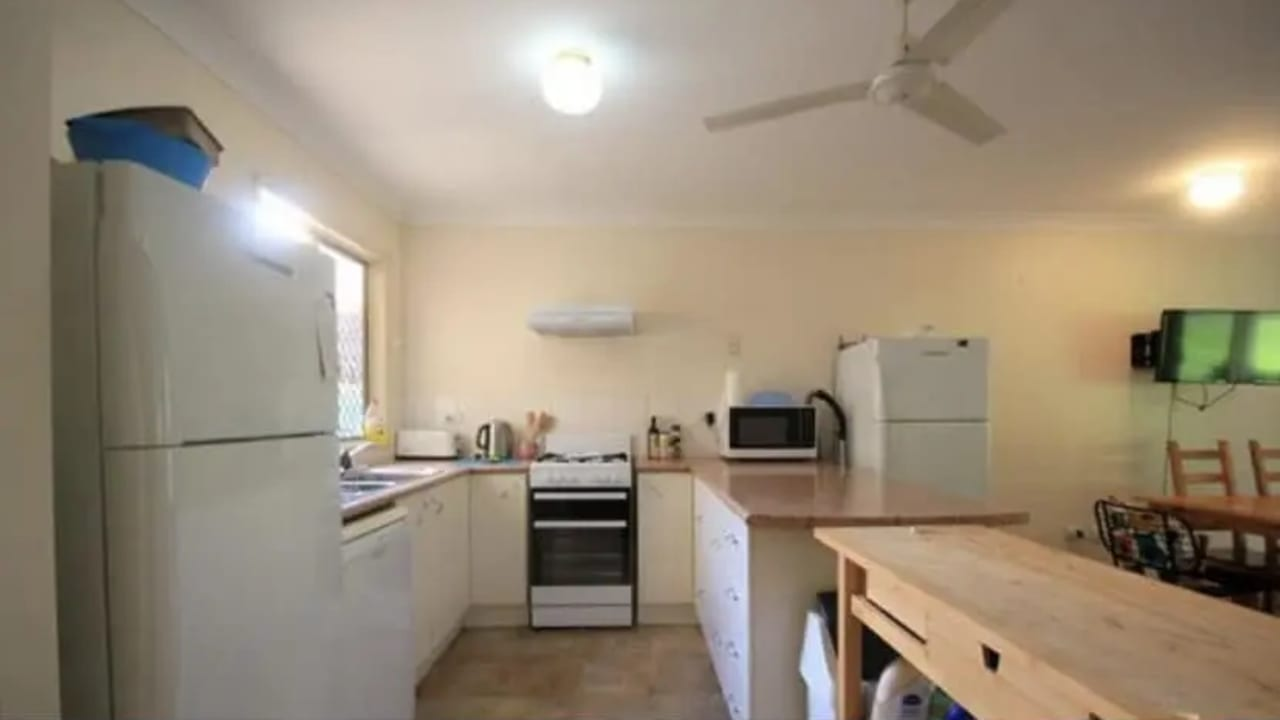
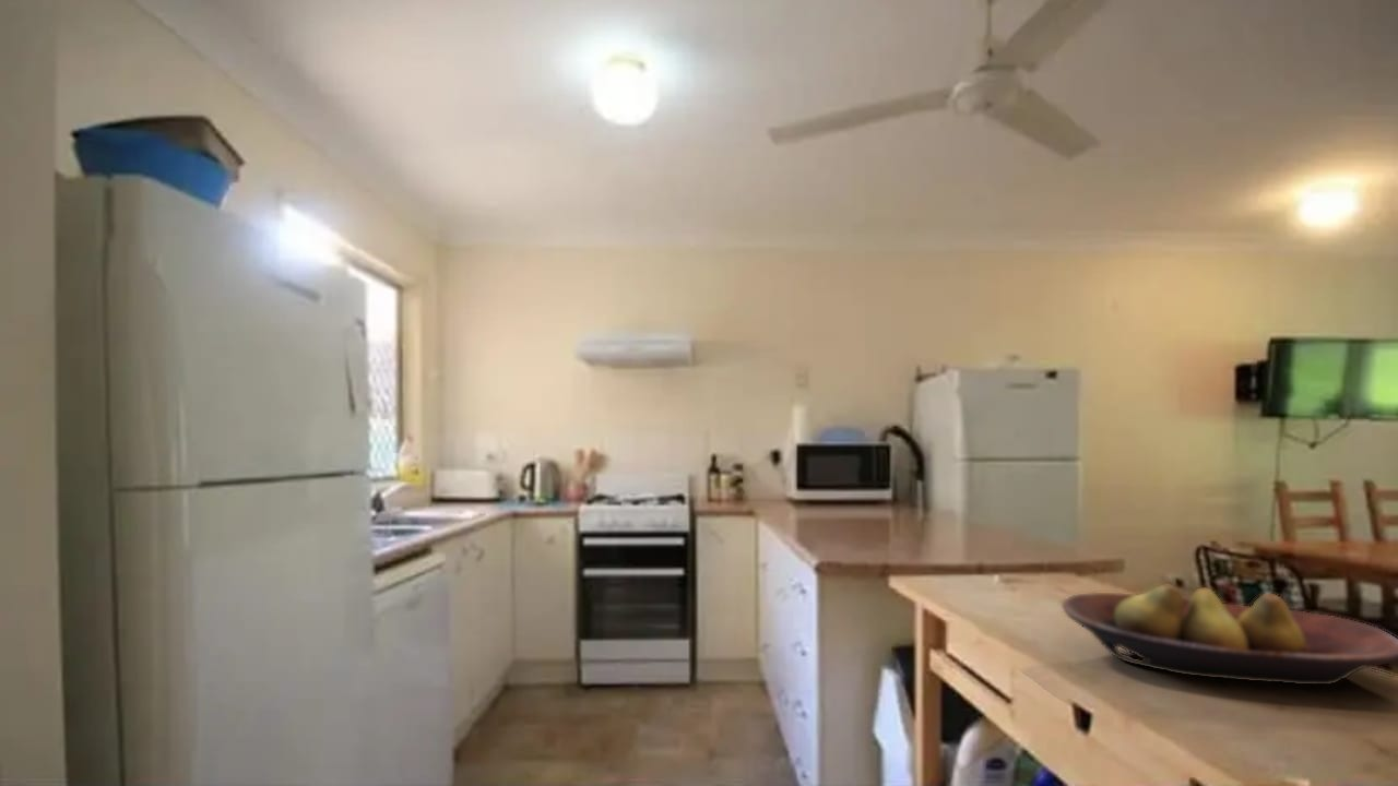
+ fruit bowl (1218, 626)
